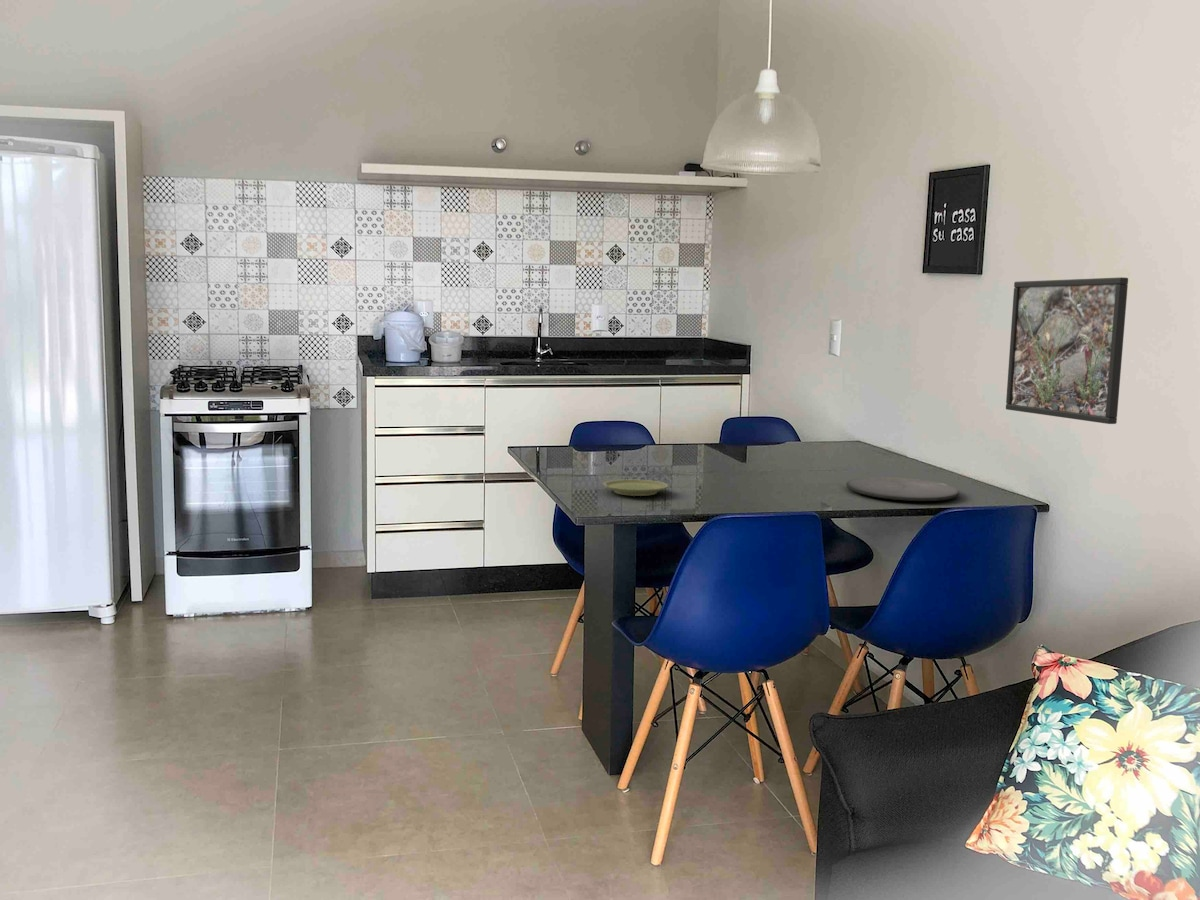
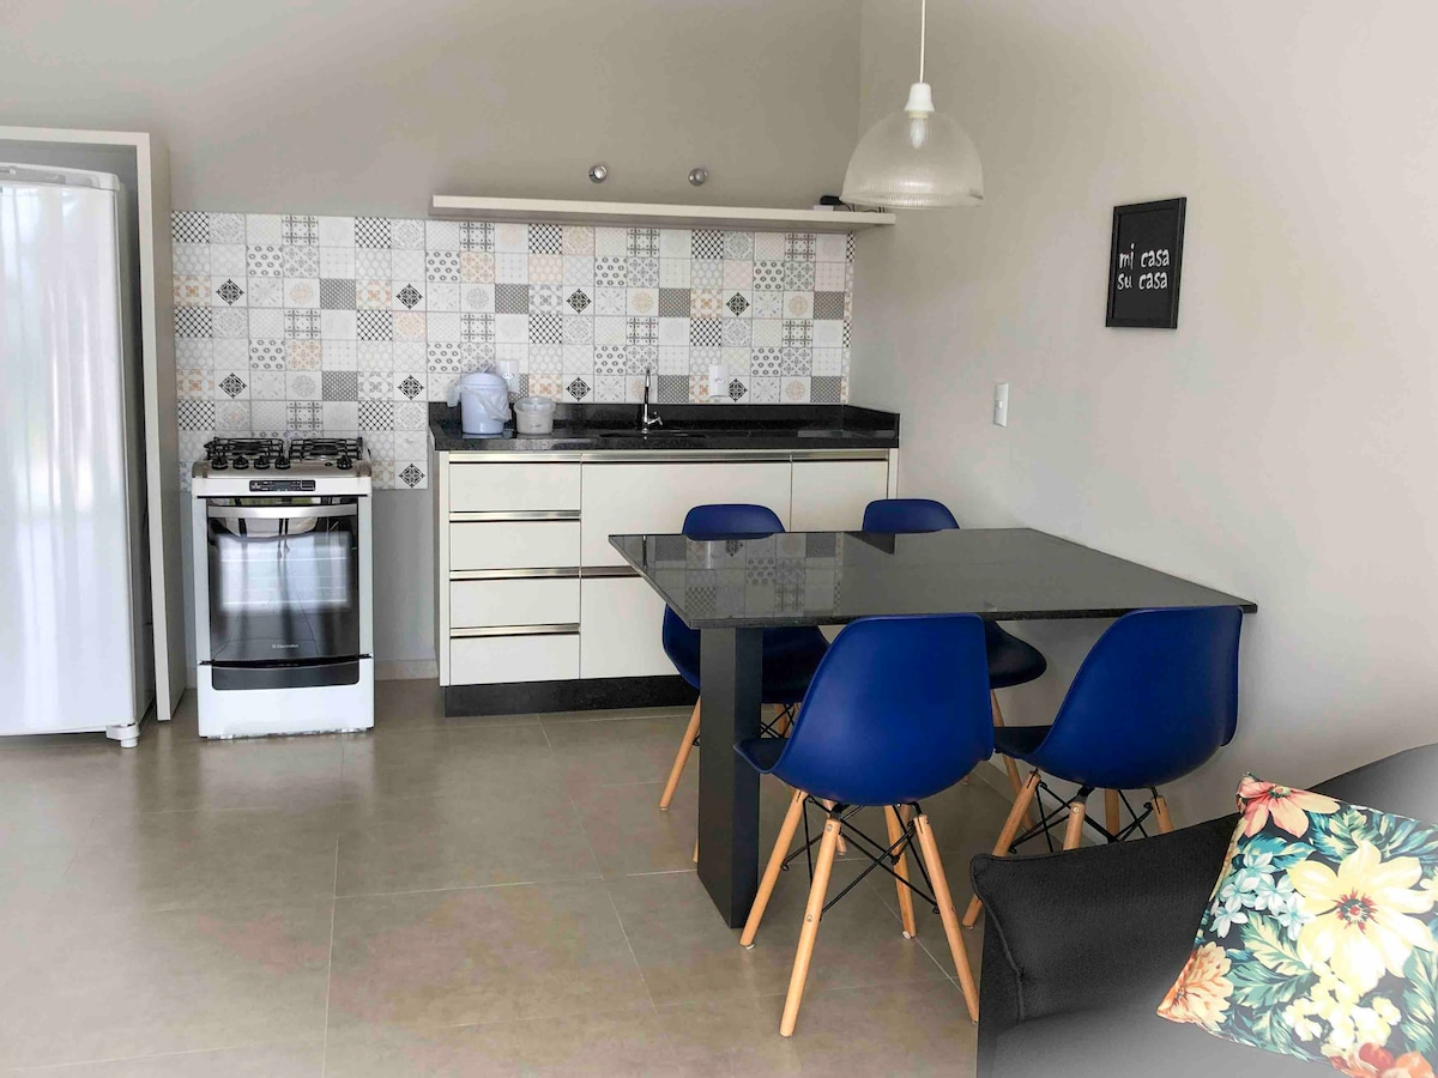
- plate (635, 488)
- plate (901, 488)
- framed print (1062, 348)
